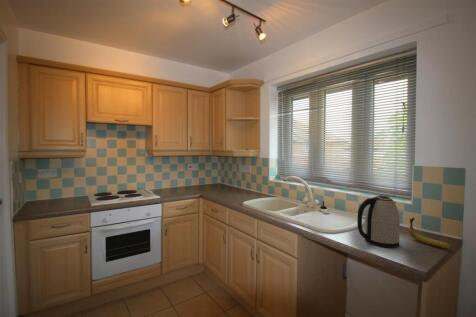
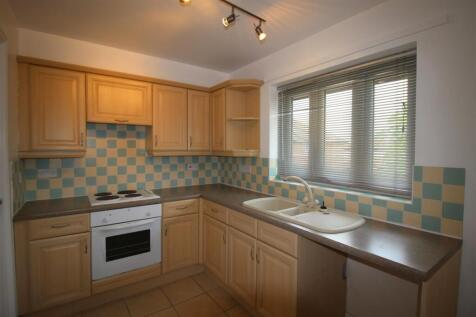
- banana (428, 238)
- kettle (377, 219)
